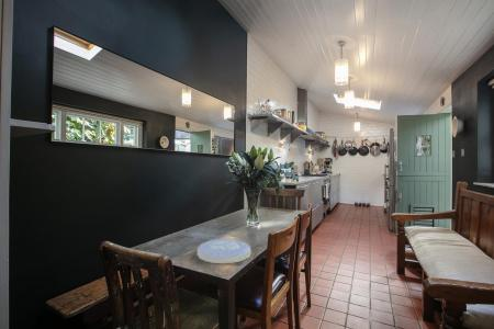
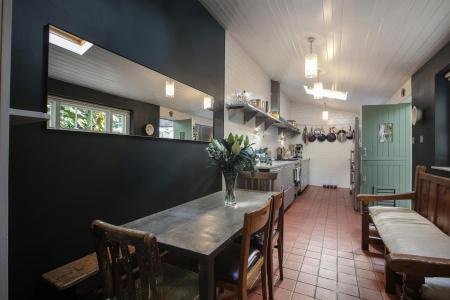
- plate (224, 248)
